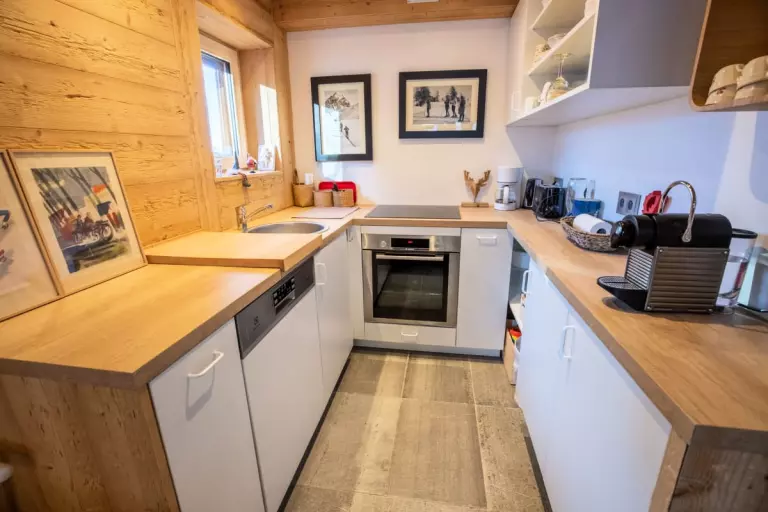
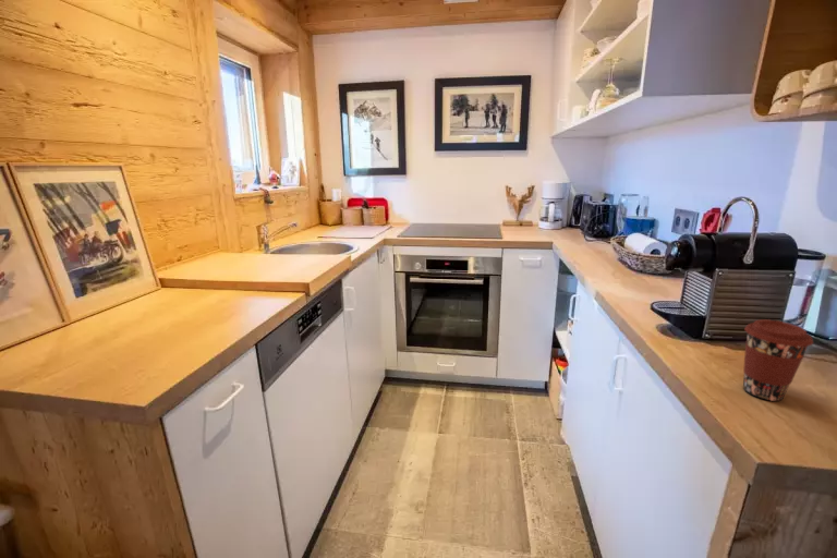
+ coffee cup (771, 360)
